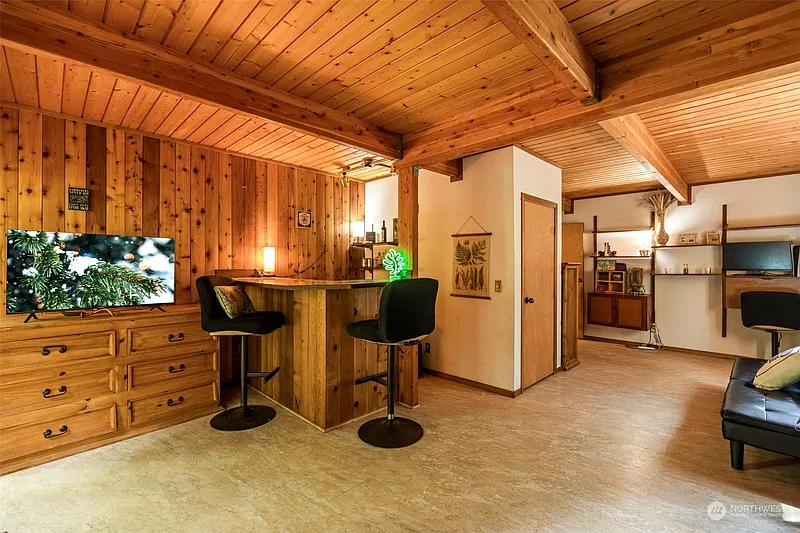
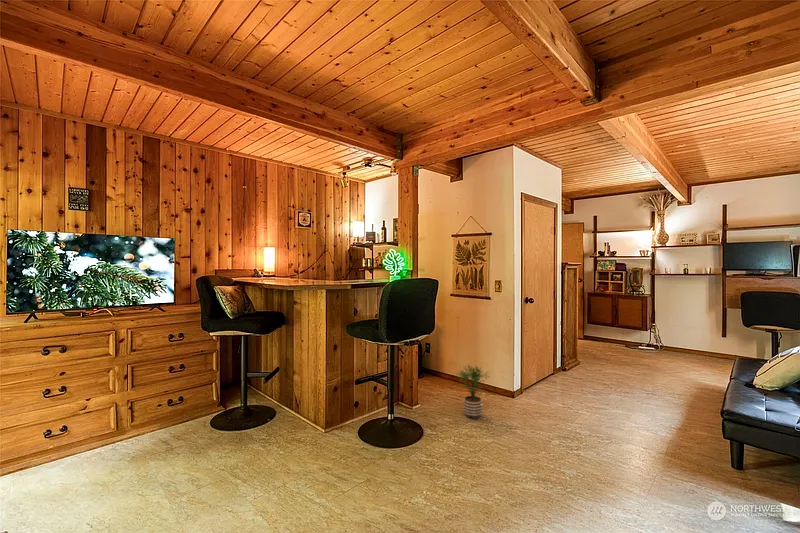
+ potted plant (471, 390)
